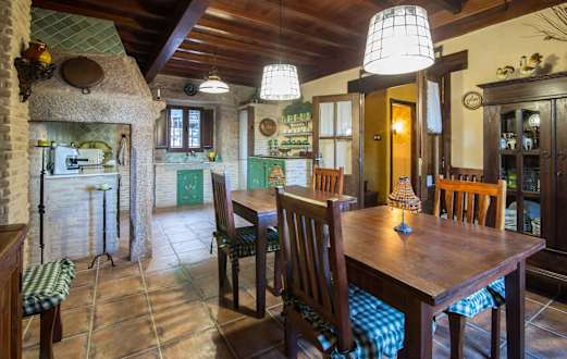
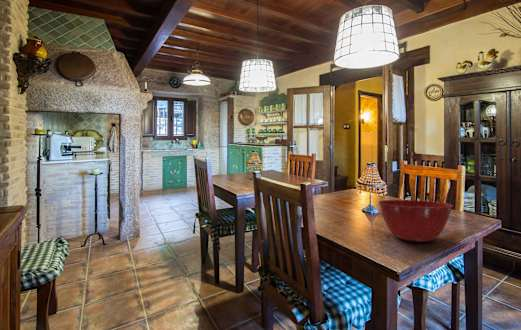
+ mixing bowl (413, 220)
